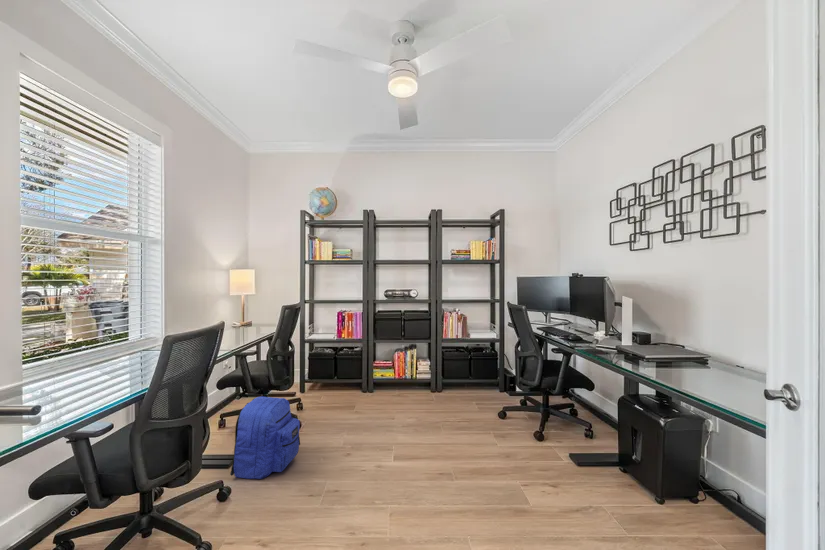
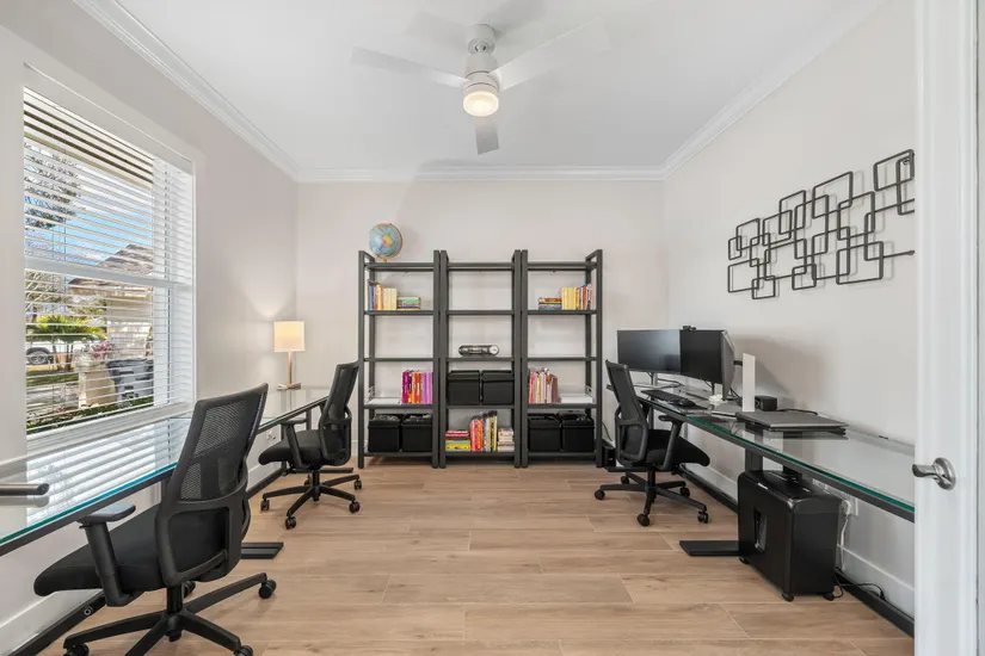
- backpack (269, 431)
